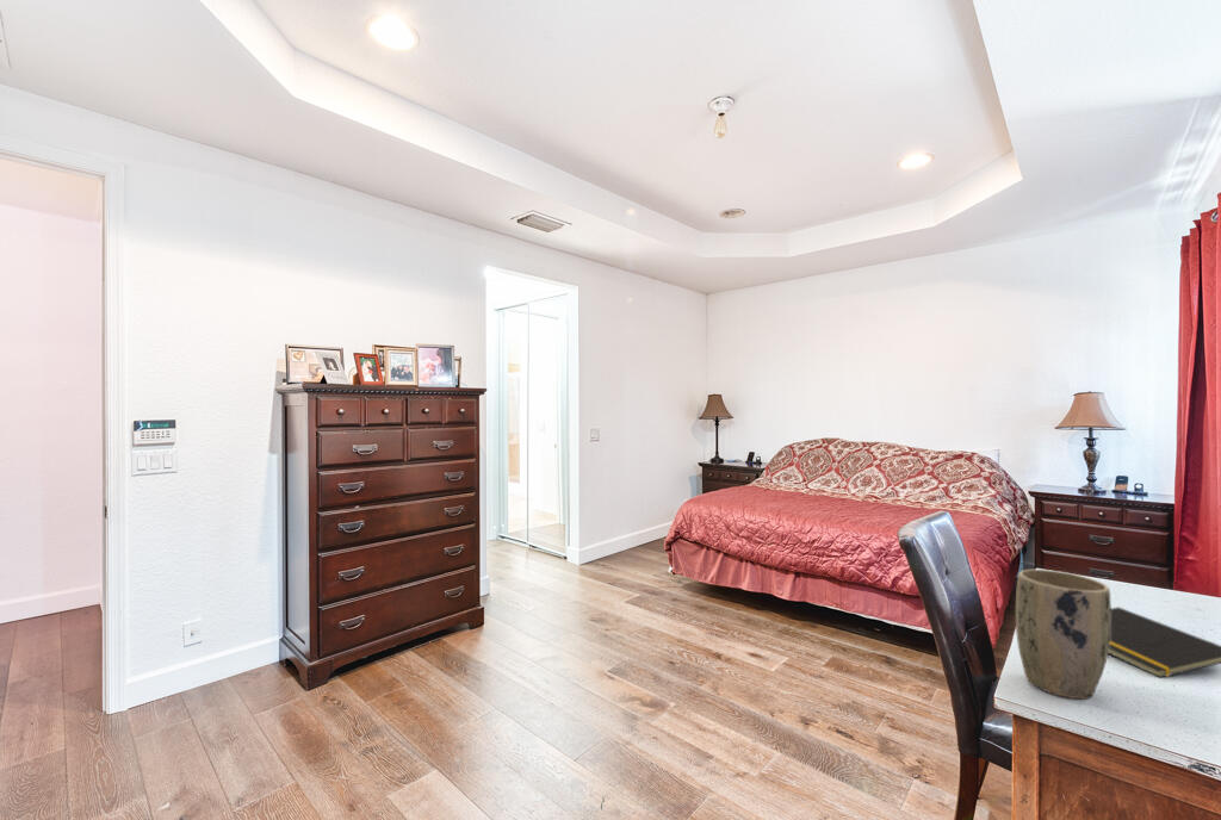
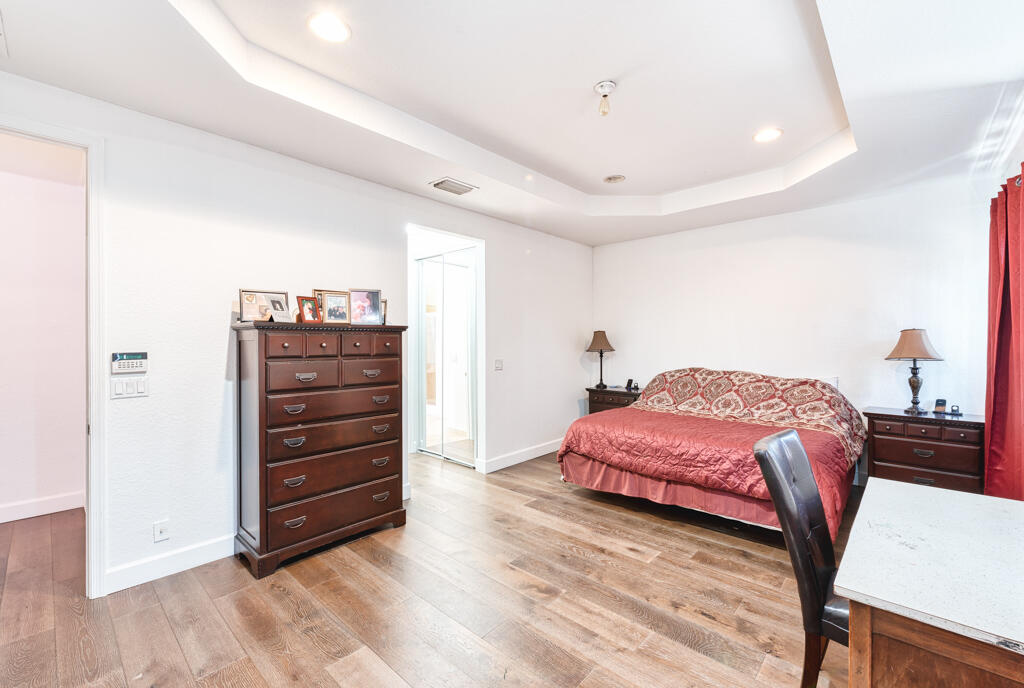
- notepad (1136, 638)
- plant pot (1060, 632)
